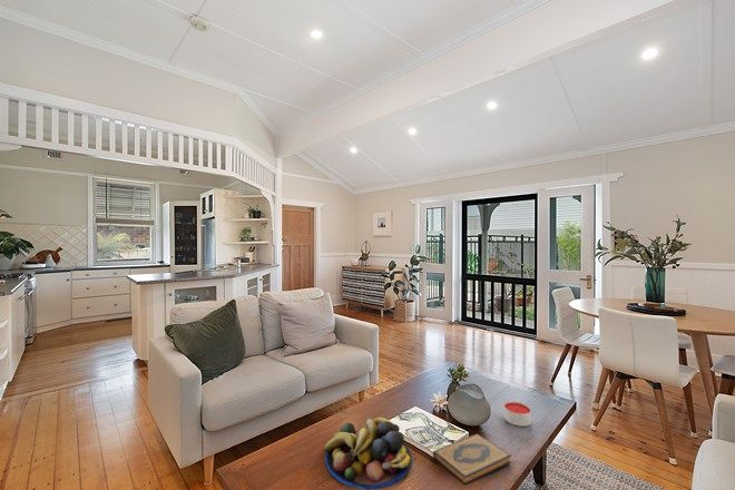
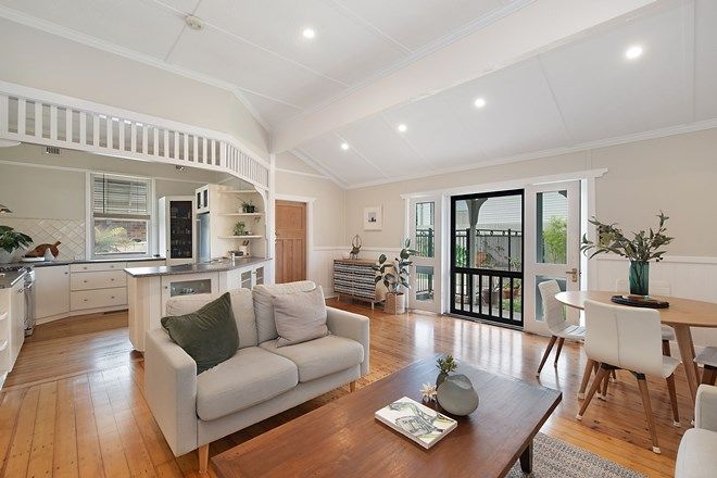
- candle (517, 412)
- hardback book (471, 455)
- fruit bowl (367, 442)
